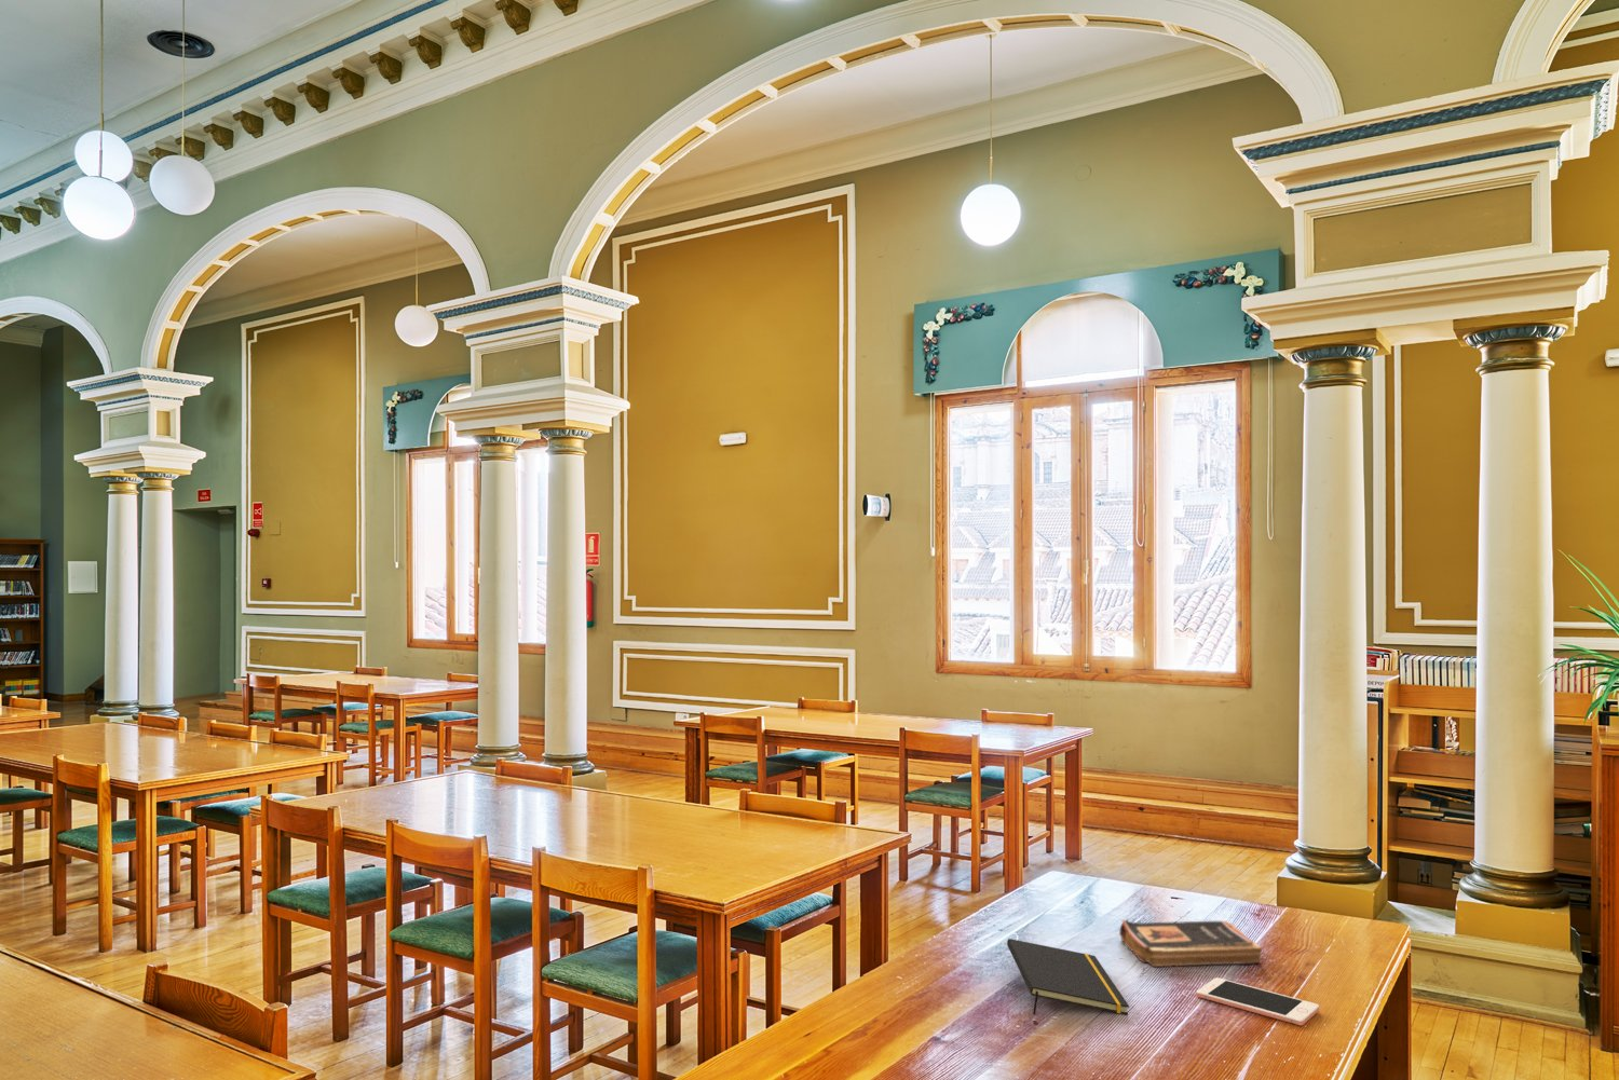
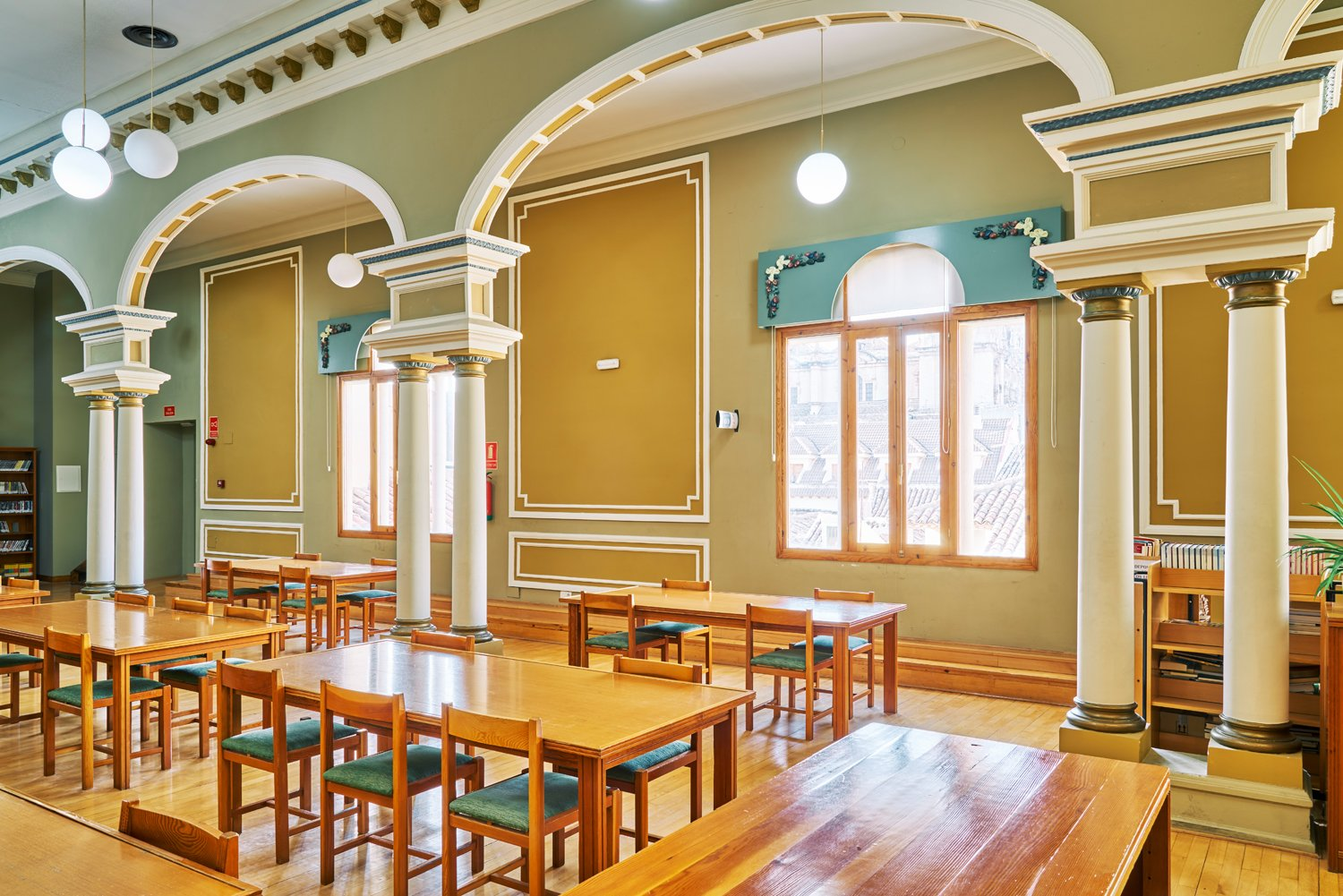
- notepad (1064, 974)
- book (1190, 940)
- cell phone (1256, 1000)
